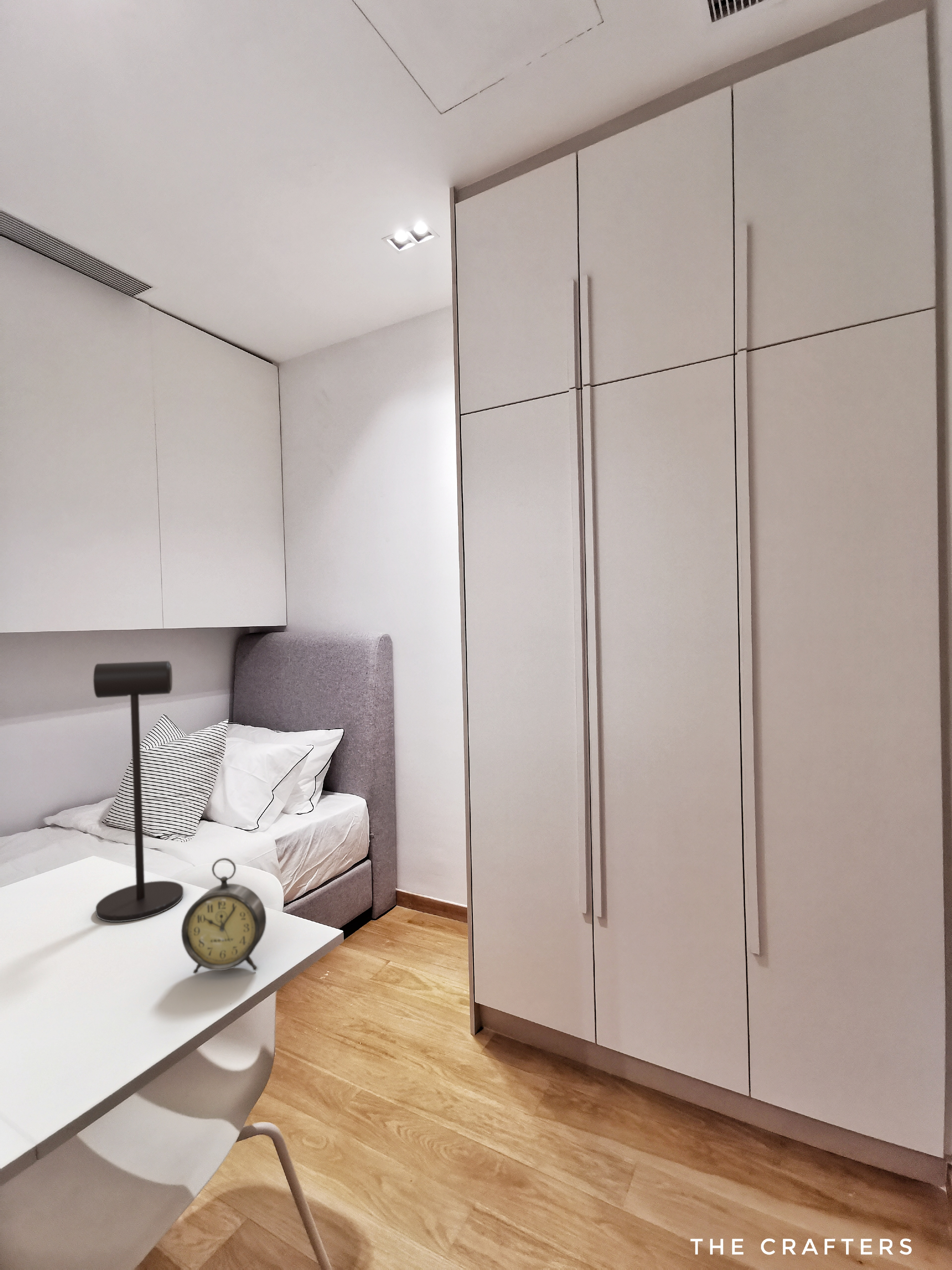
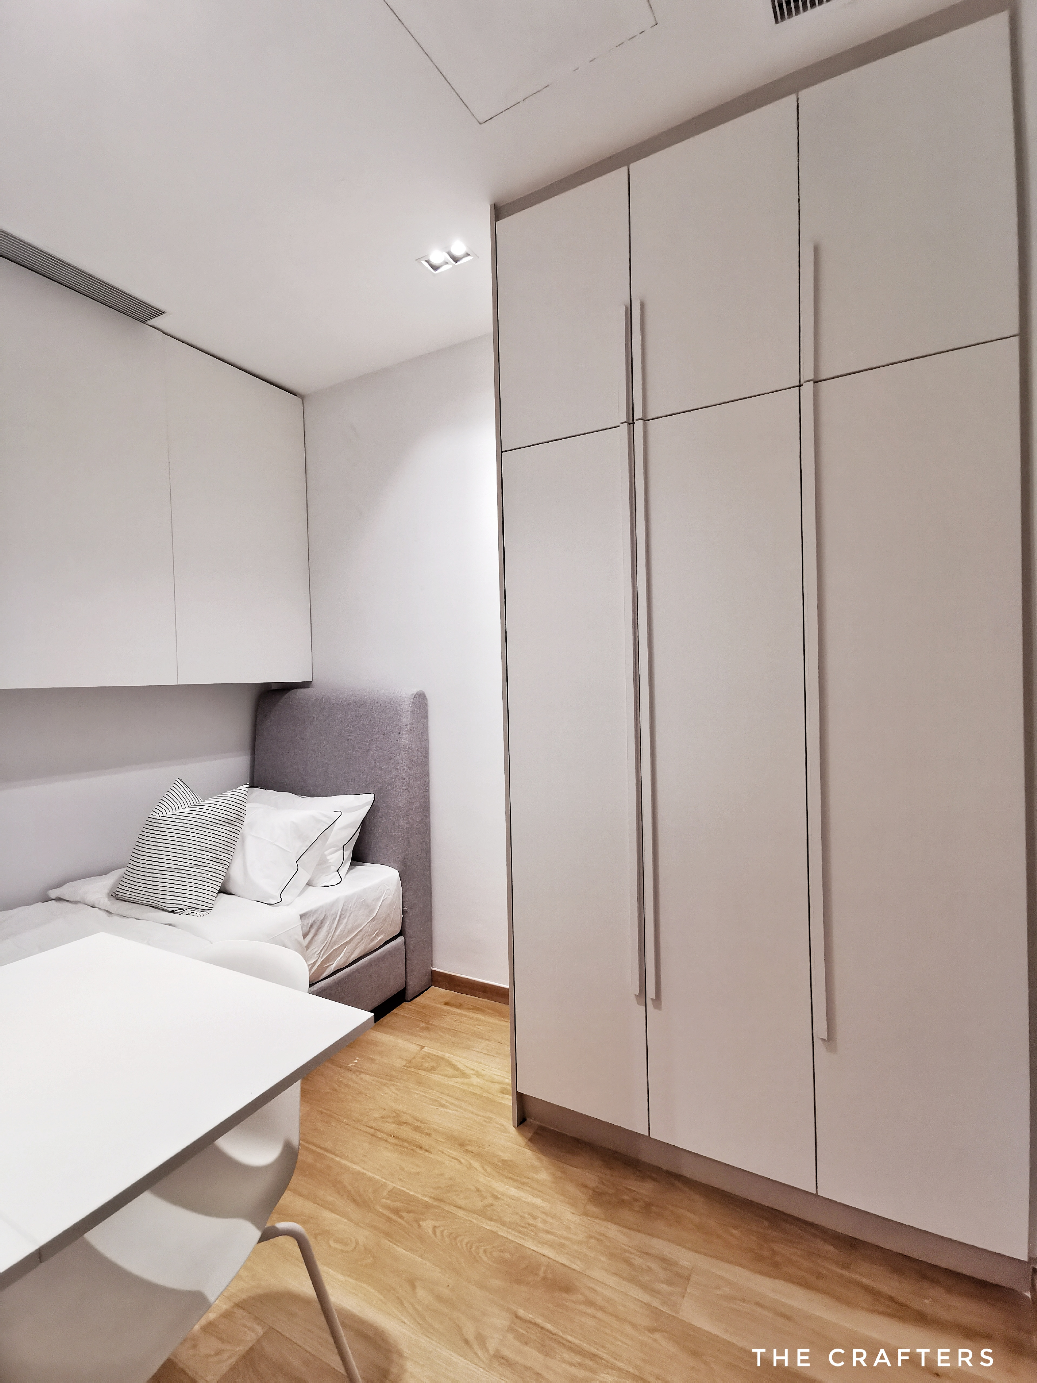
- desk lamp (137, 783)
- alarm clock (226, 913)
